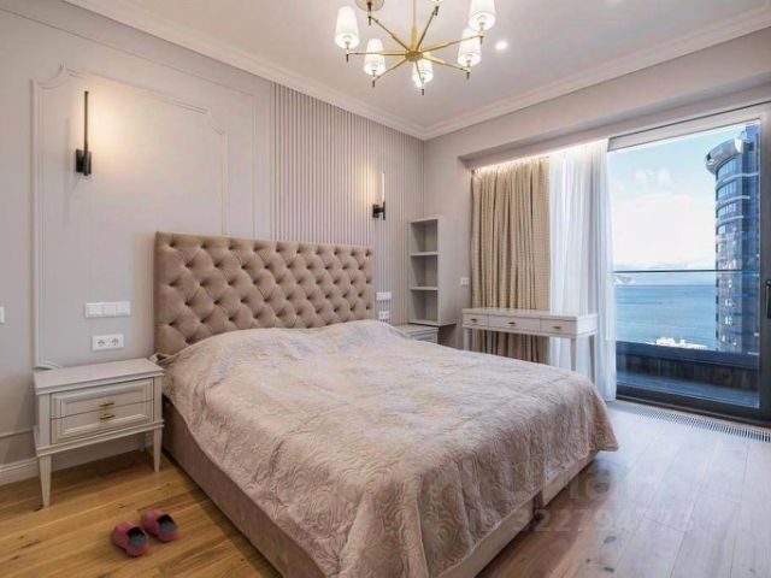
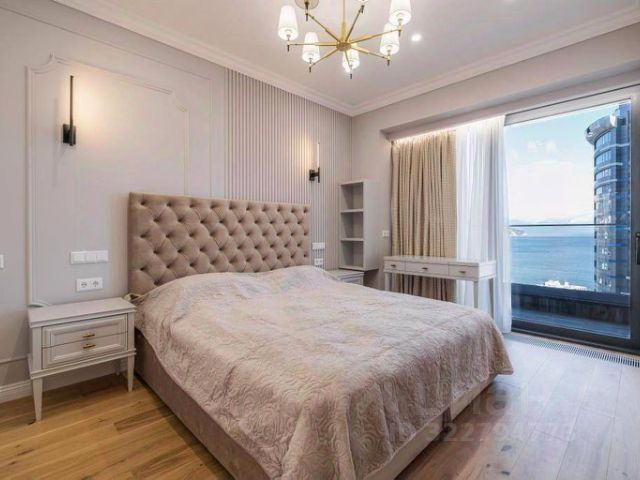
- slippers (146, 525)
